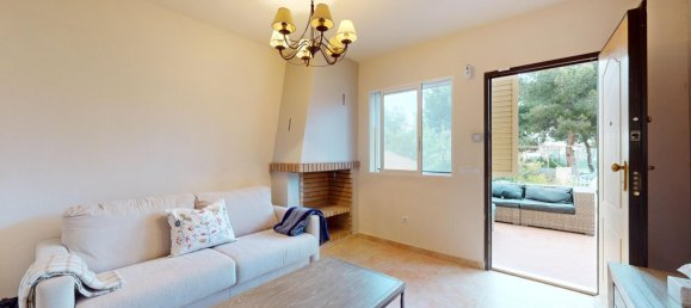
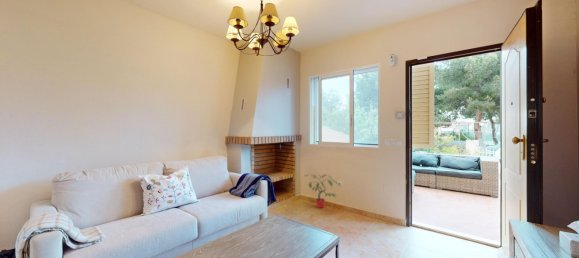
+ potted plant (320, 191)
